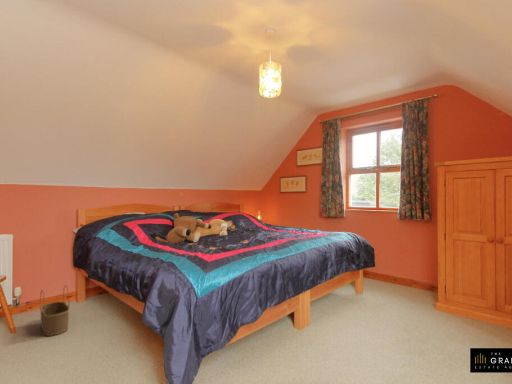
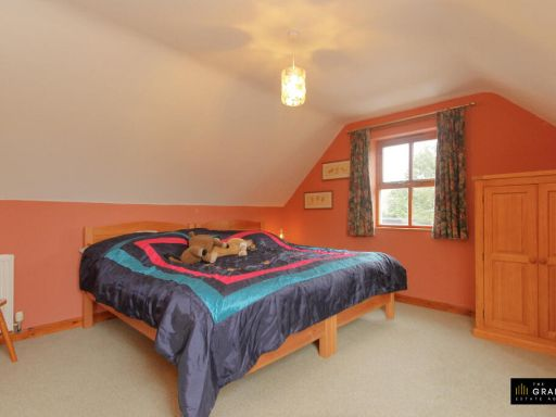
- wicker basket (54, 307)
